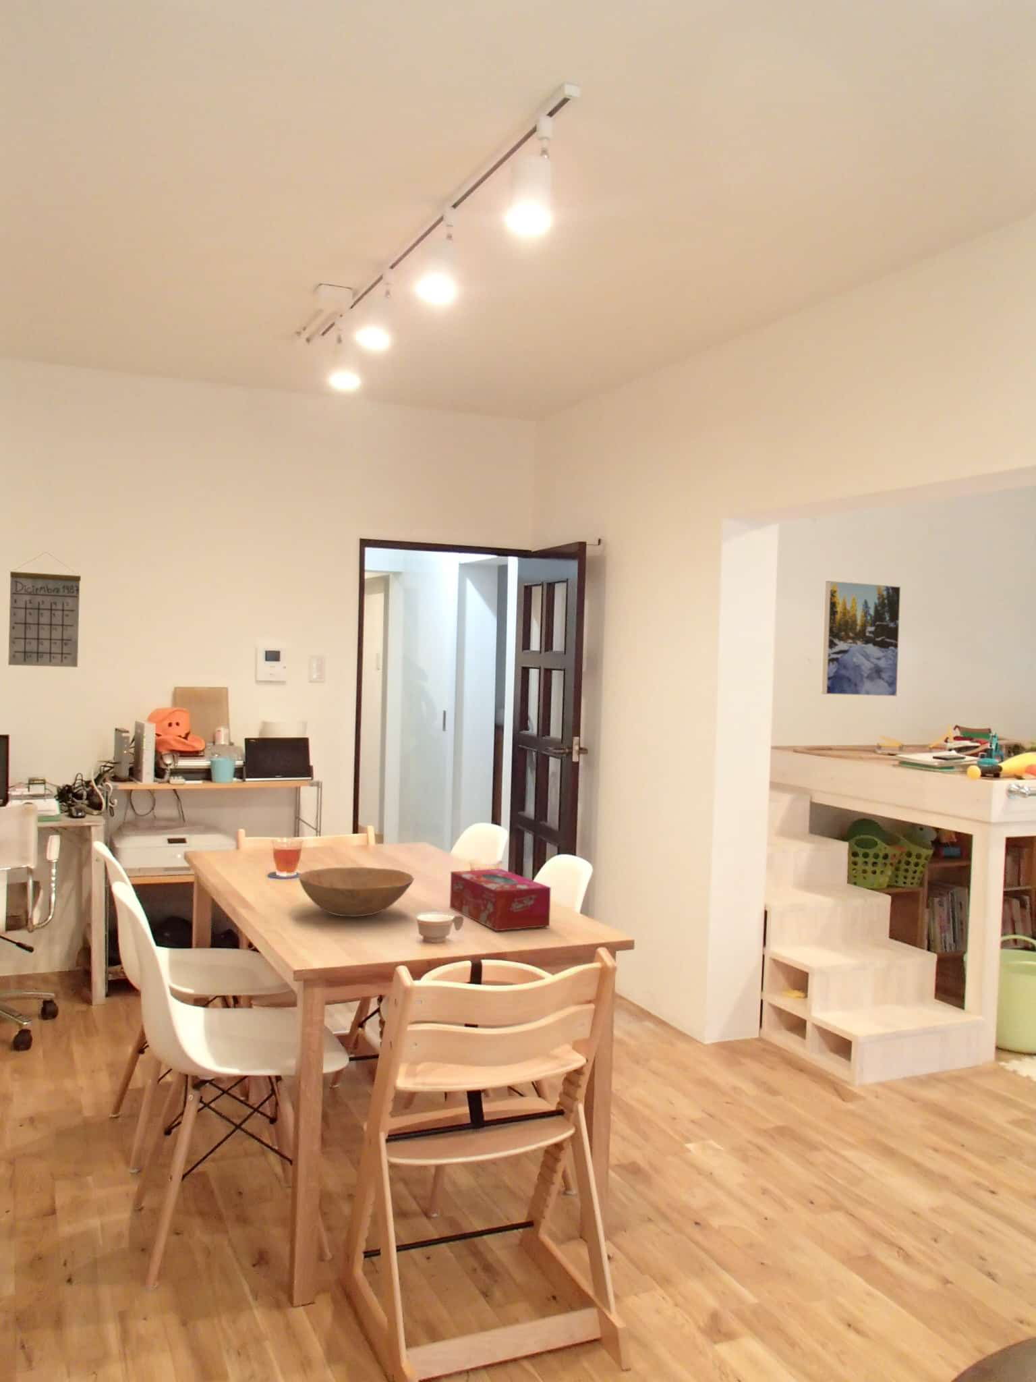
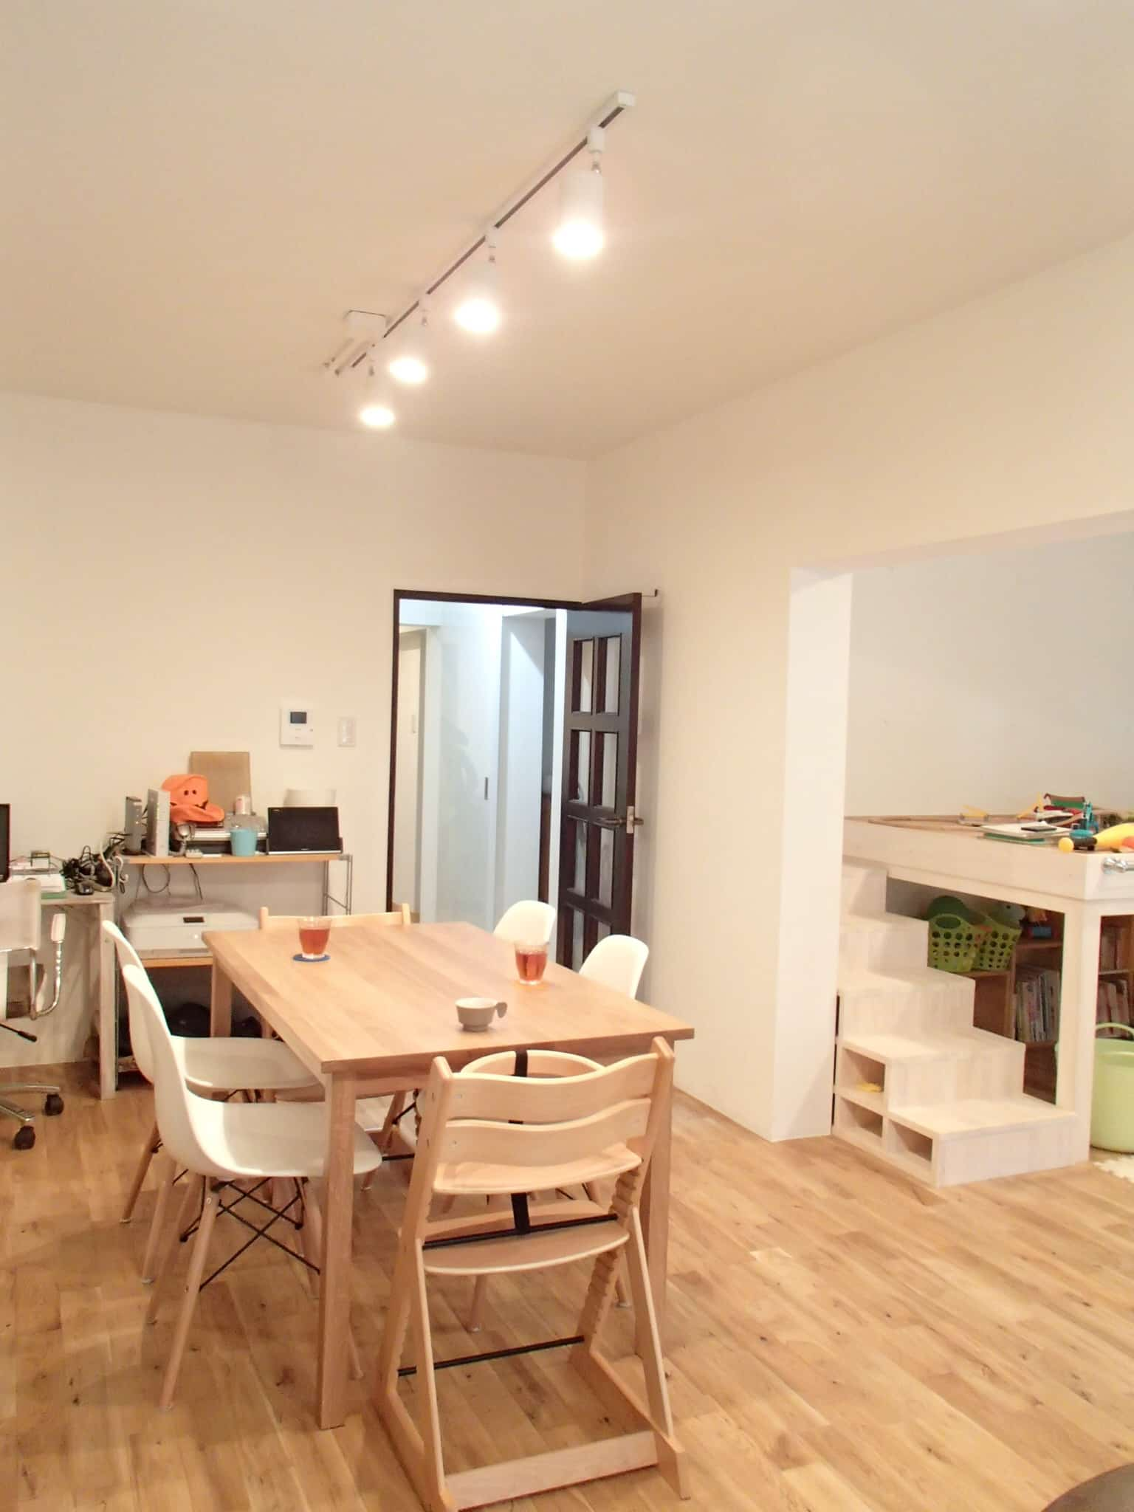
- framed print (861, 639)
- bowl (356, 894)
- calendar (45, 608)
- tissue box (498, 898)
